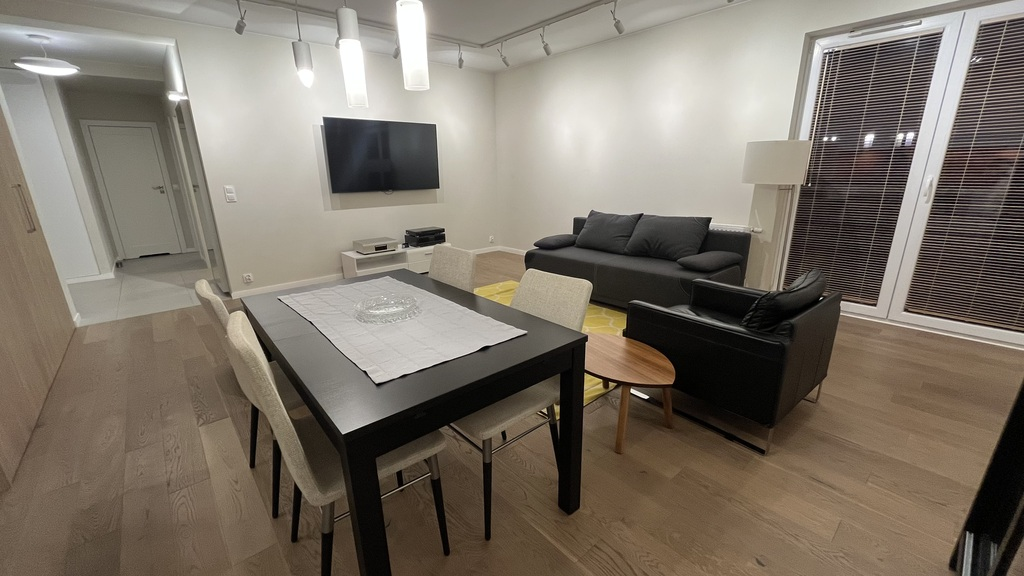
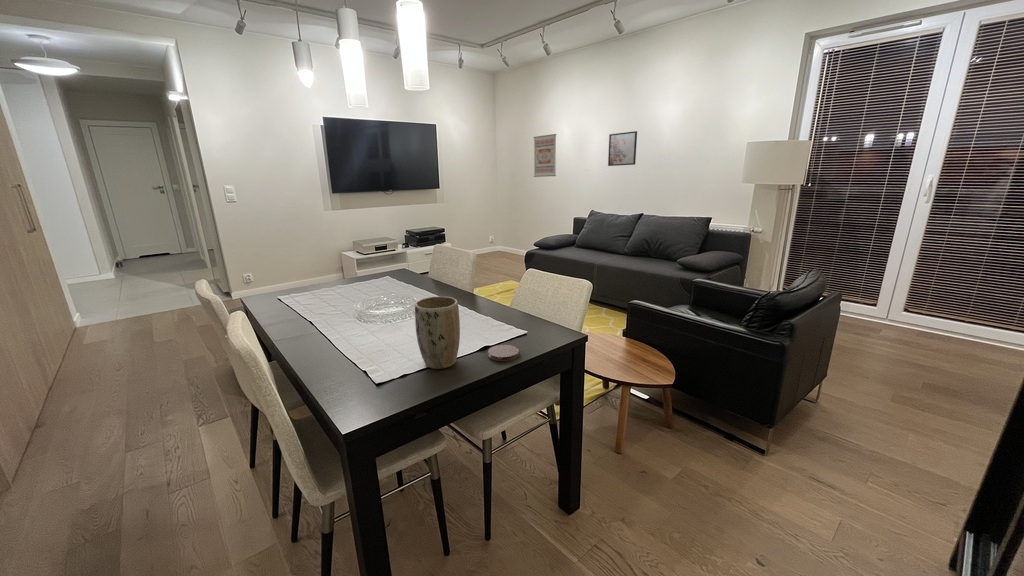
+ wall art (544, 156)
+ coaster (503, 352)
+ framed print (622, 149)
+ plant pot (438, 332)
